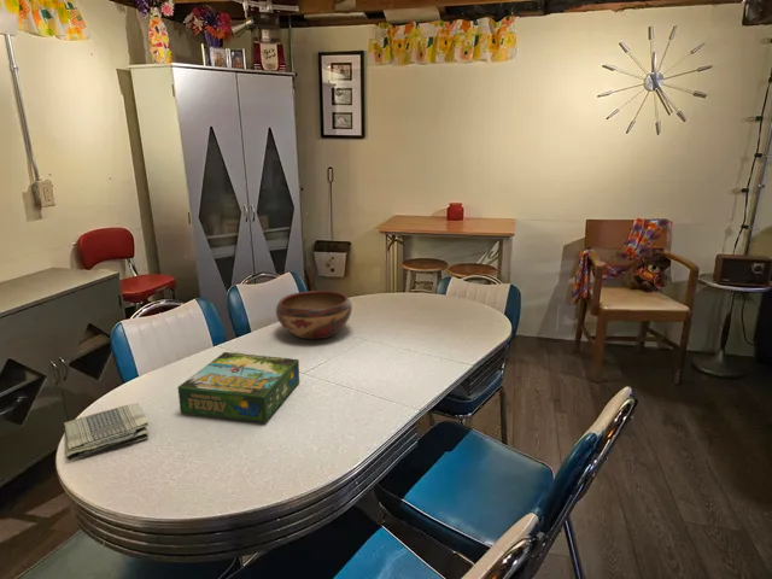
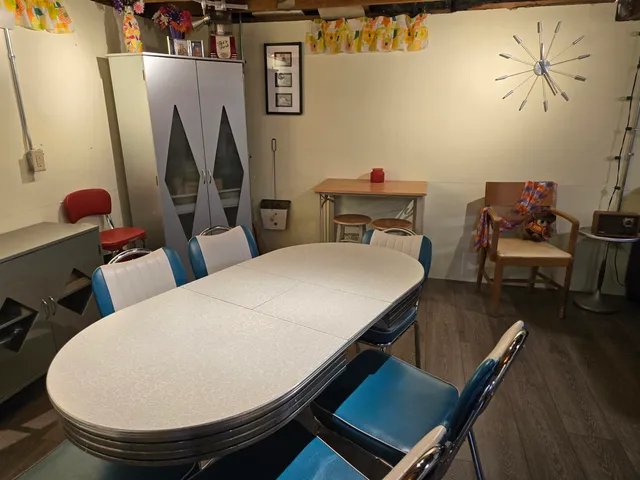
- board game (242, 384)
- decorative bowl (314, 316)
- dish towel (105, 427)
